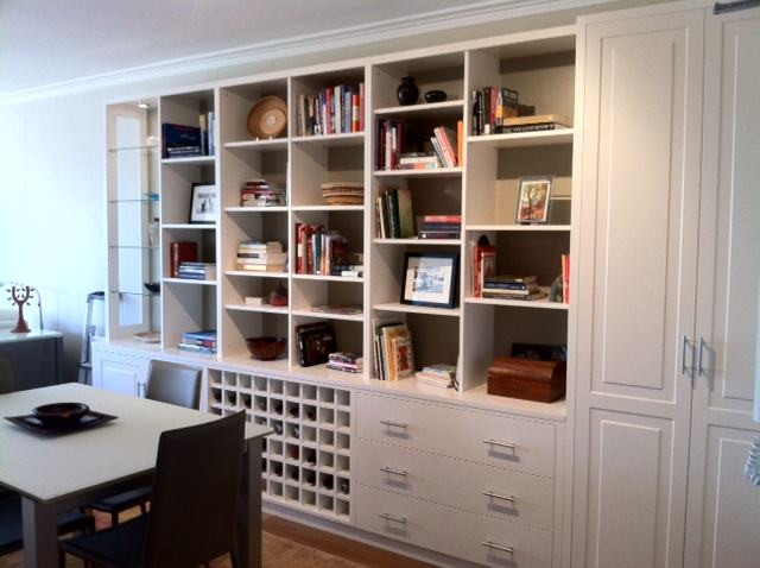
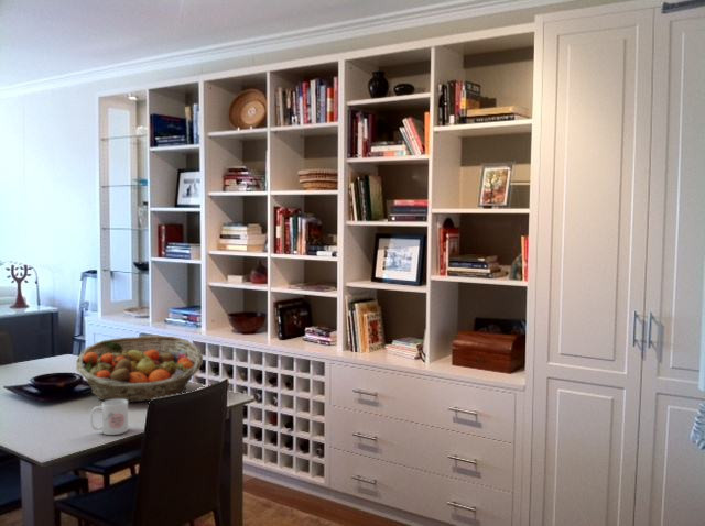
+ mug (109, 417)
+ fruit basket (141, 368)
